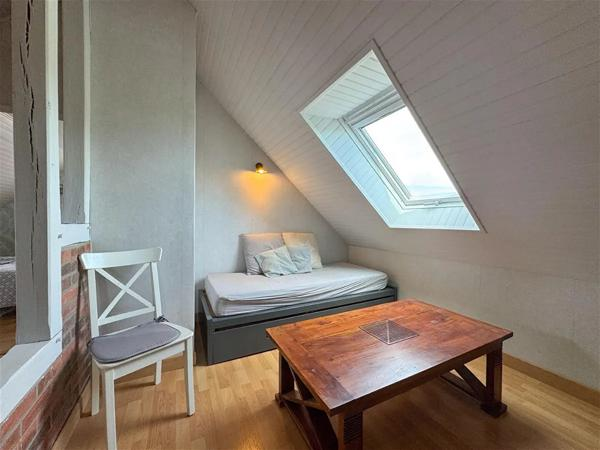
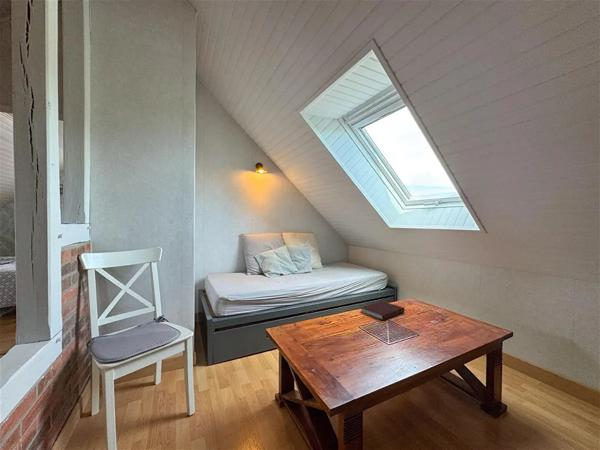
+ notebook (382, 309)
